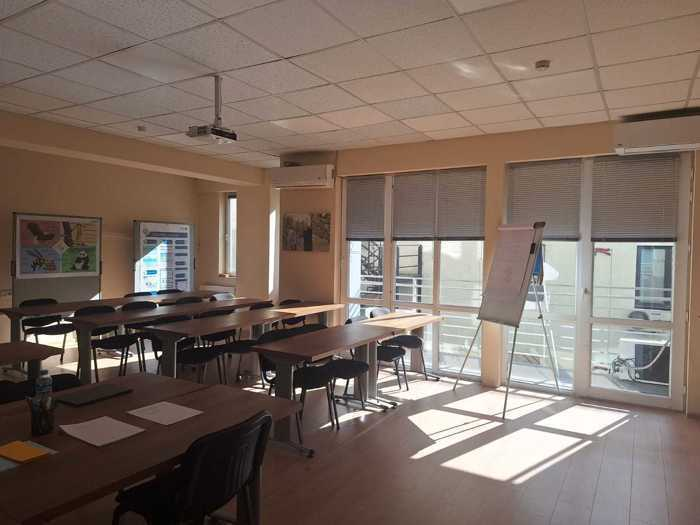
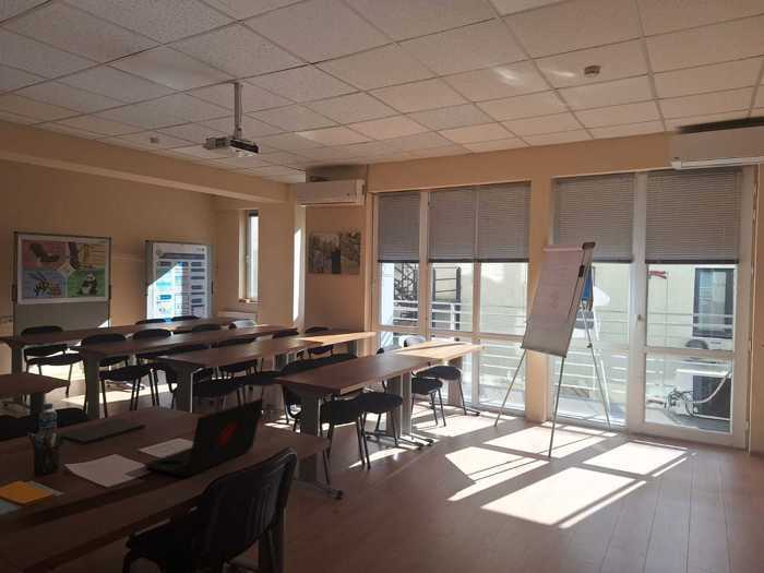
+ laptop (205, 431)
